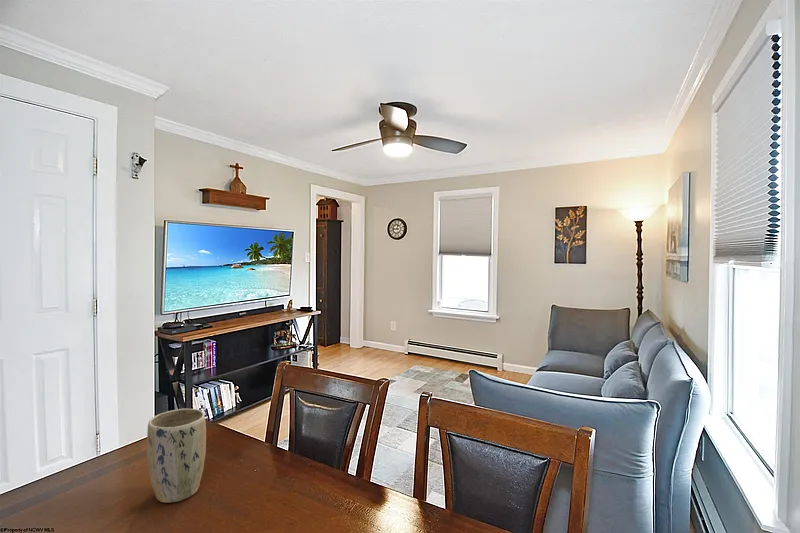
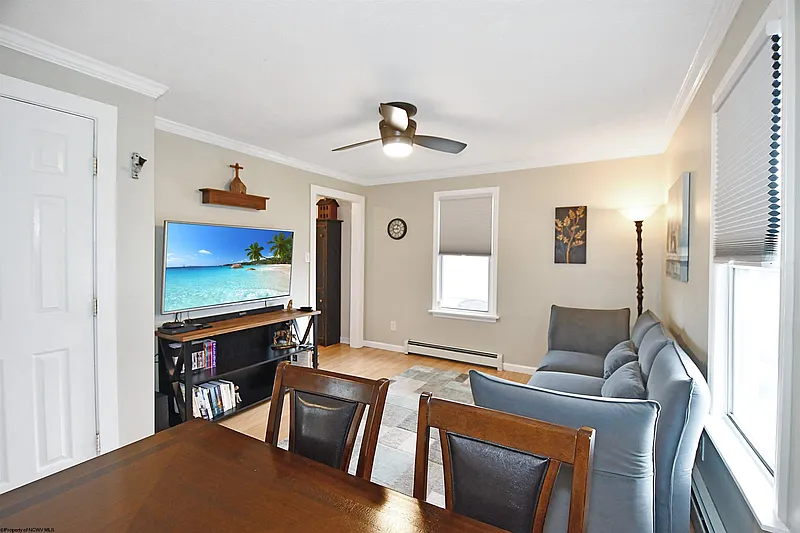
- plant pot (177, 454)
